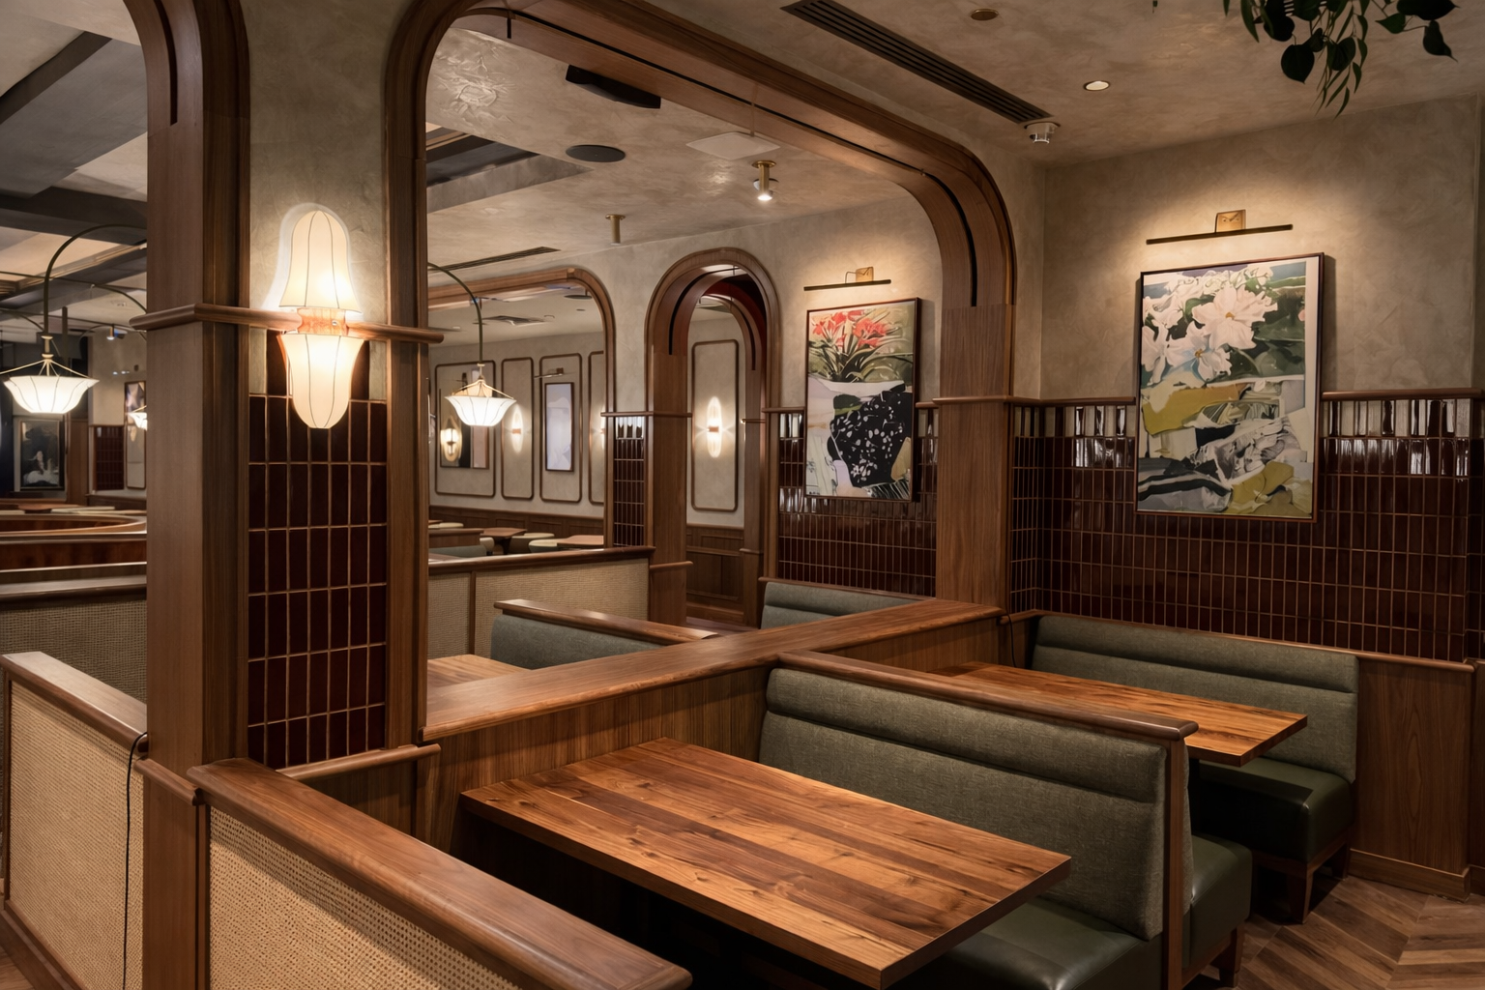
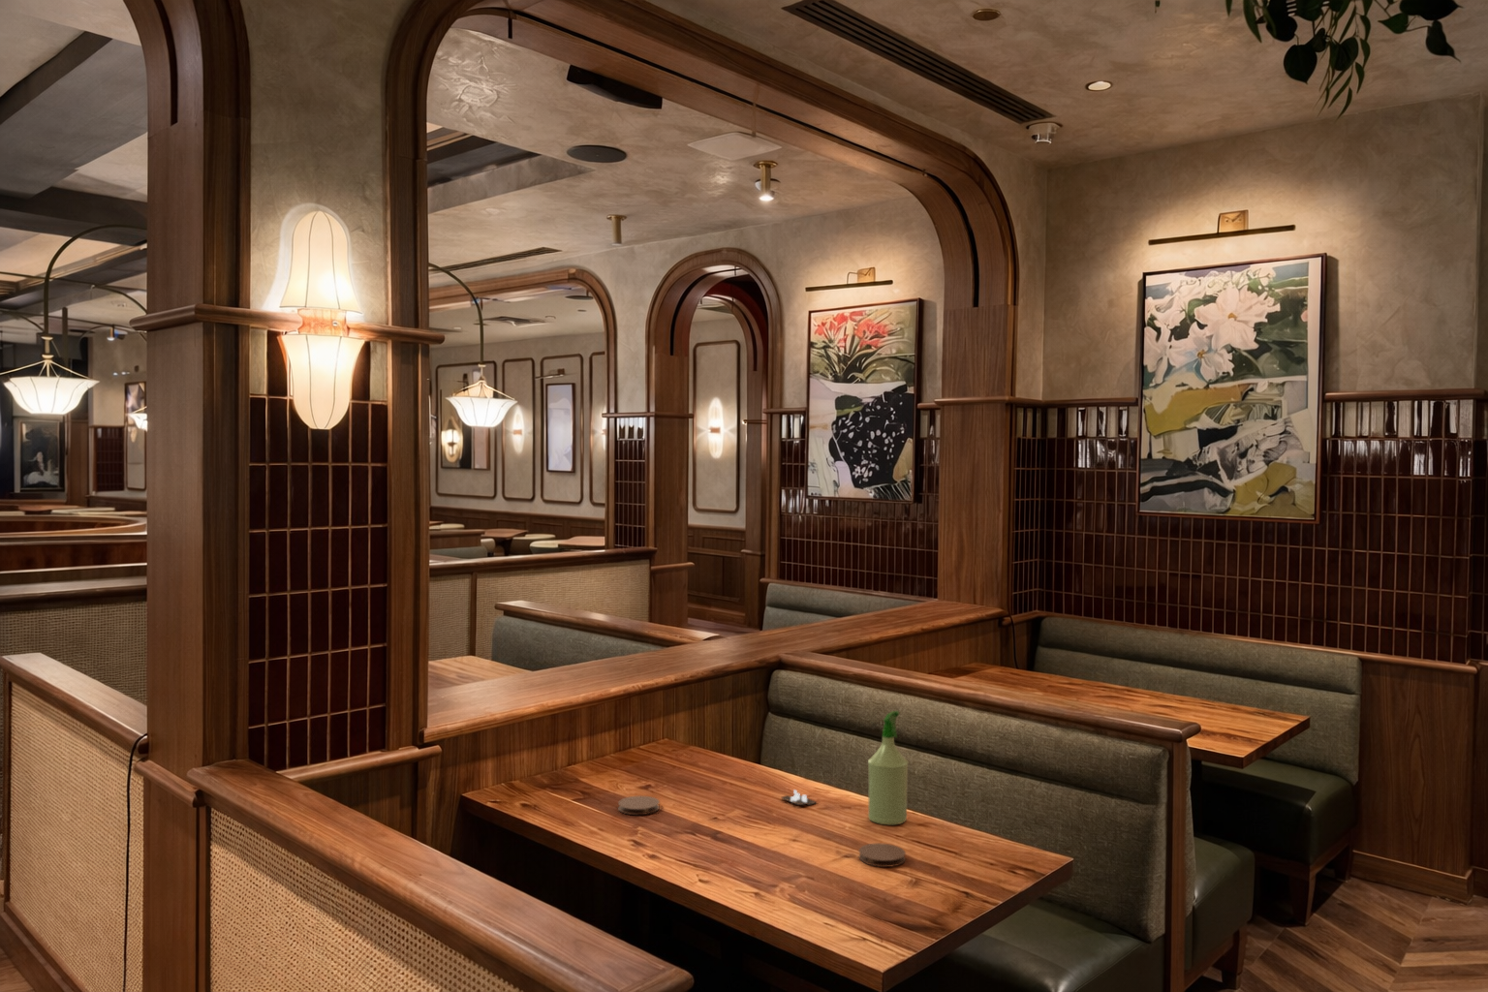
+ coaster (881, 855)
+ candle (798, 795)
+ spray bottle (888, 766)
+ coaster (639, 805)
